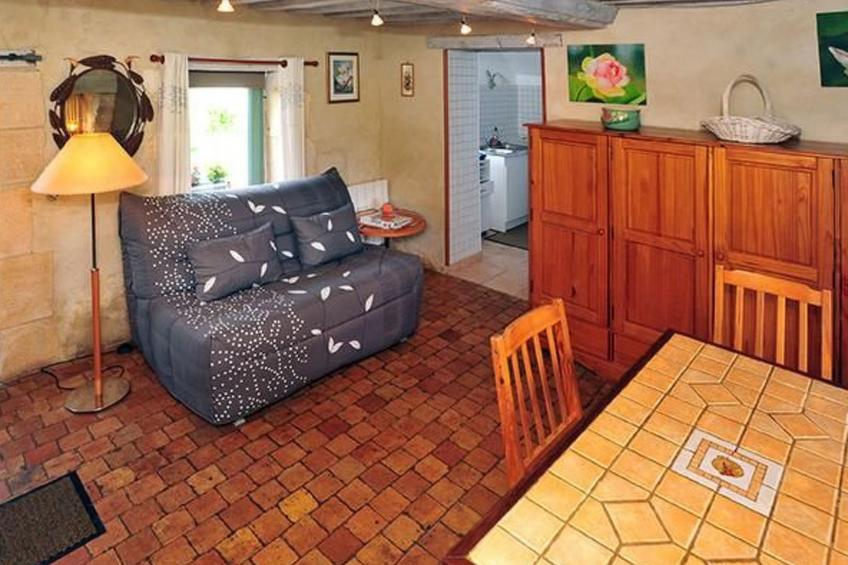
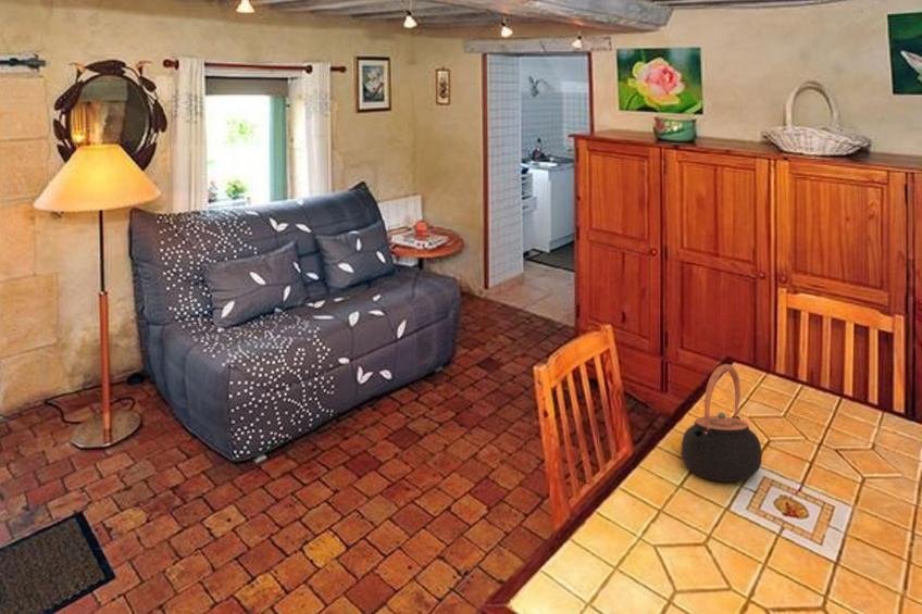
+ teapot (718, 419)
